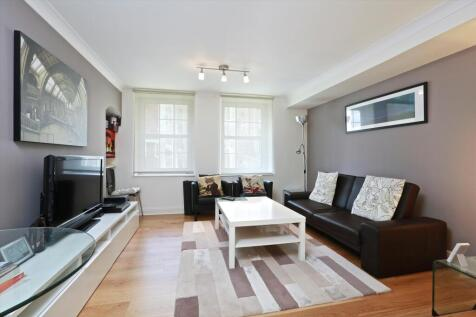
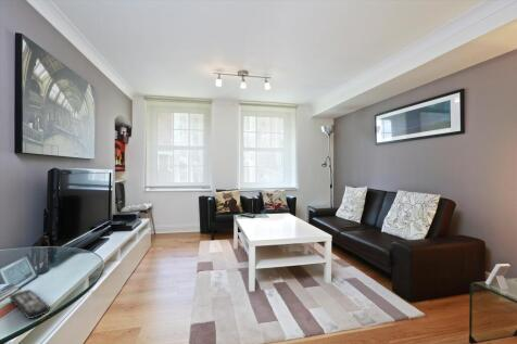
+ remote control (28, 303)
